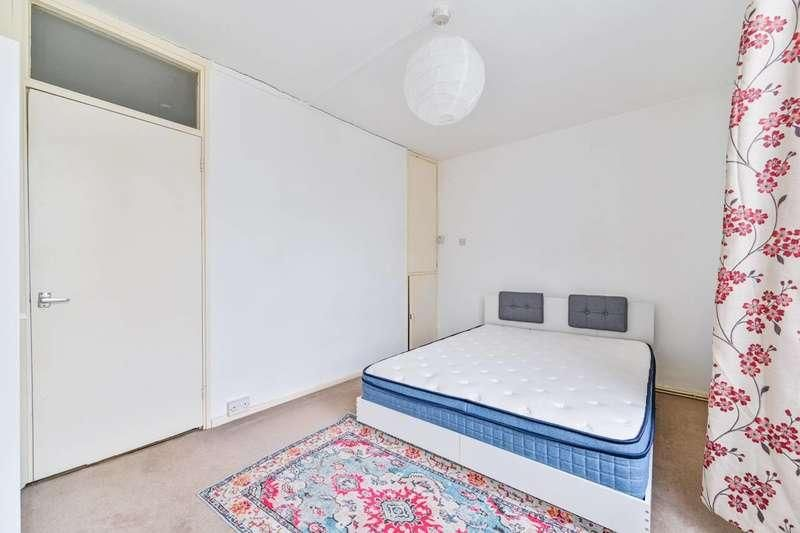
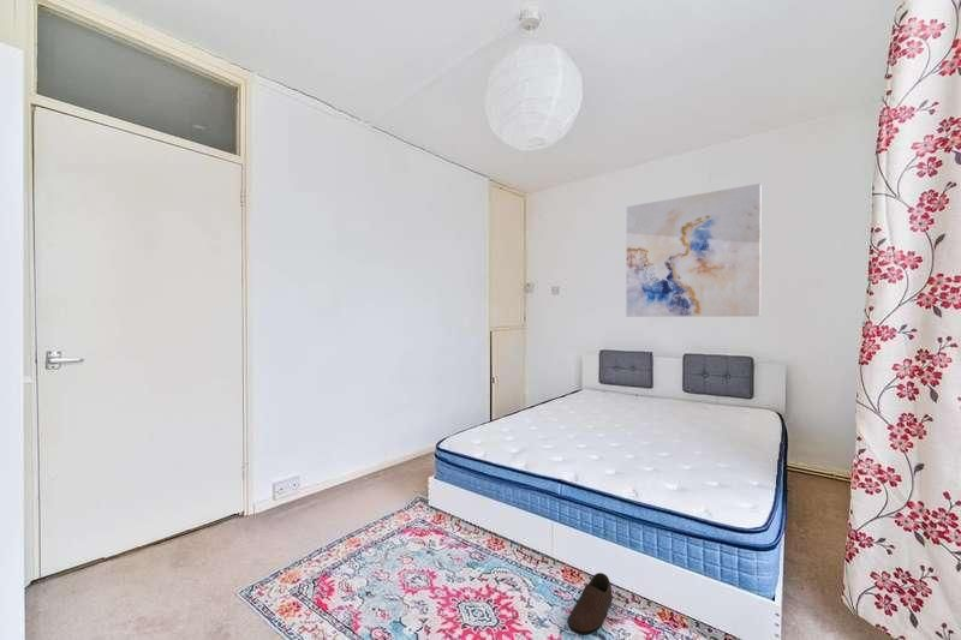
+ wall art (687, 256)
+ shoe (591, 602)
